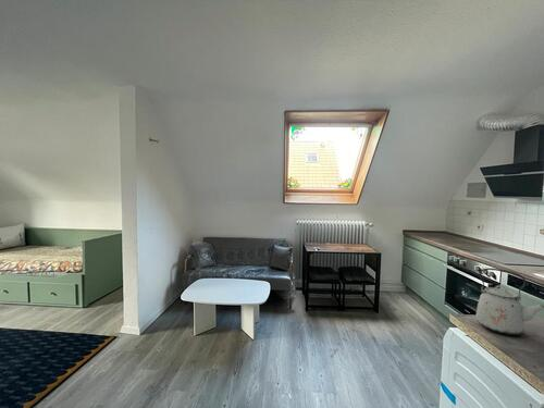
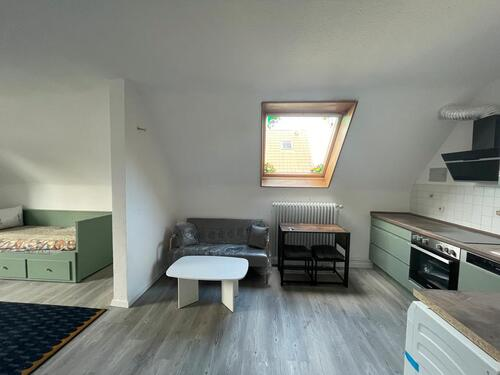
- kettle (509, 301)
